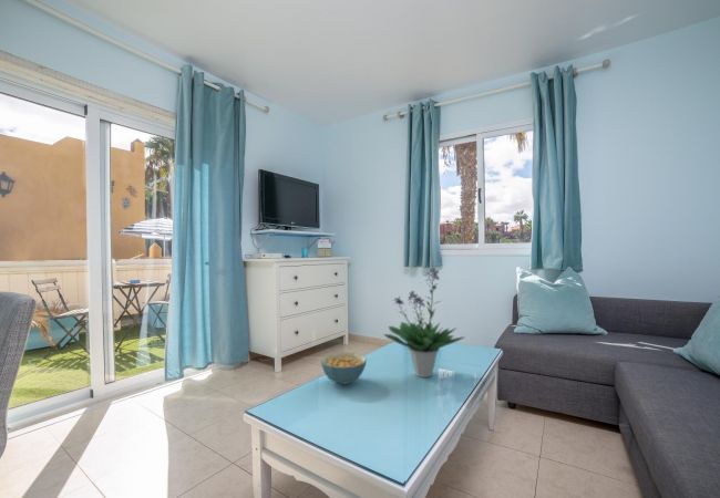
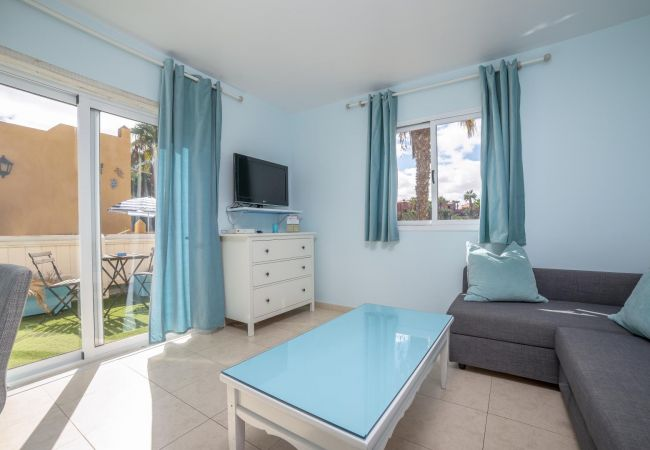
- cereal bowl (343, 370)
- potted plant (424, 321)
